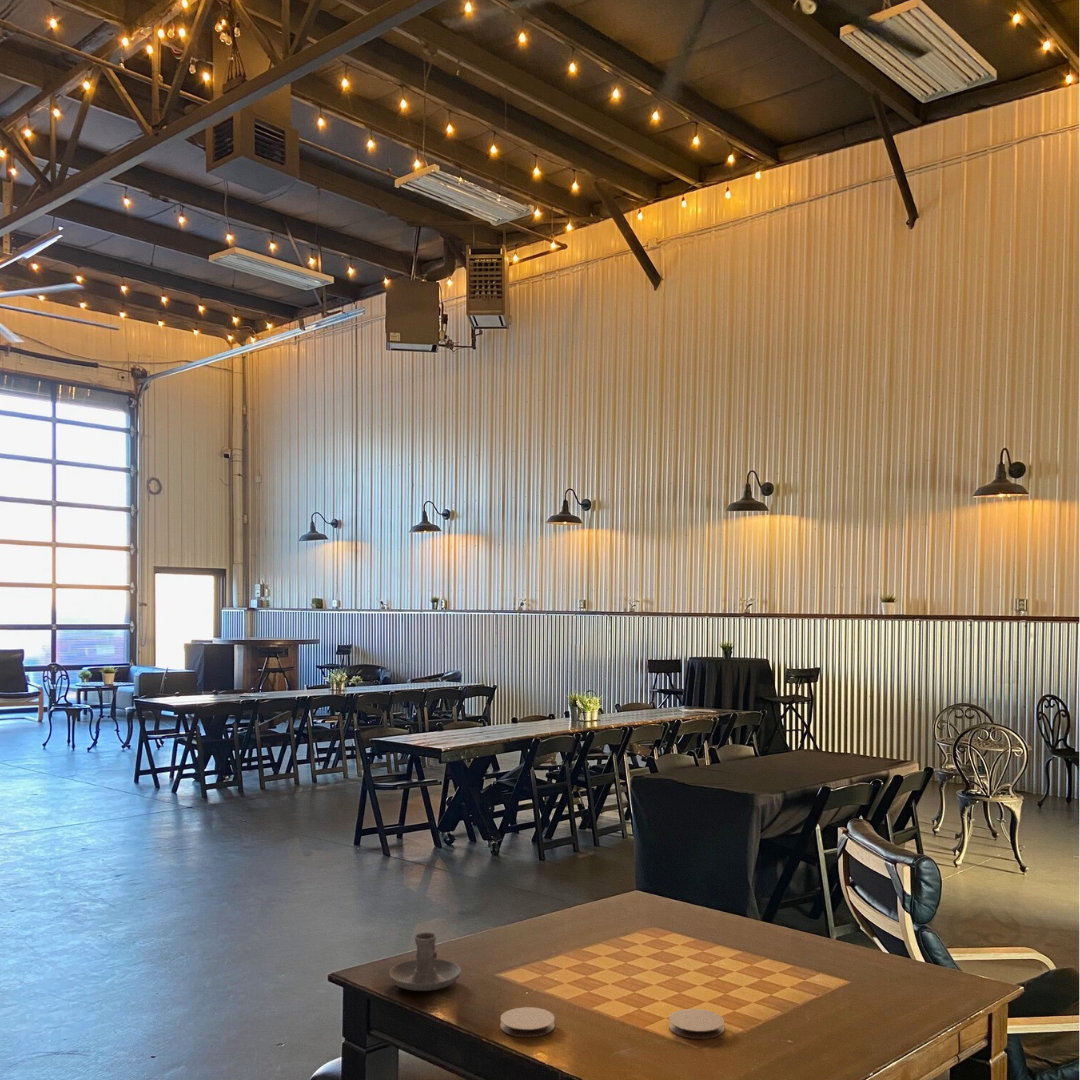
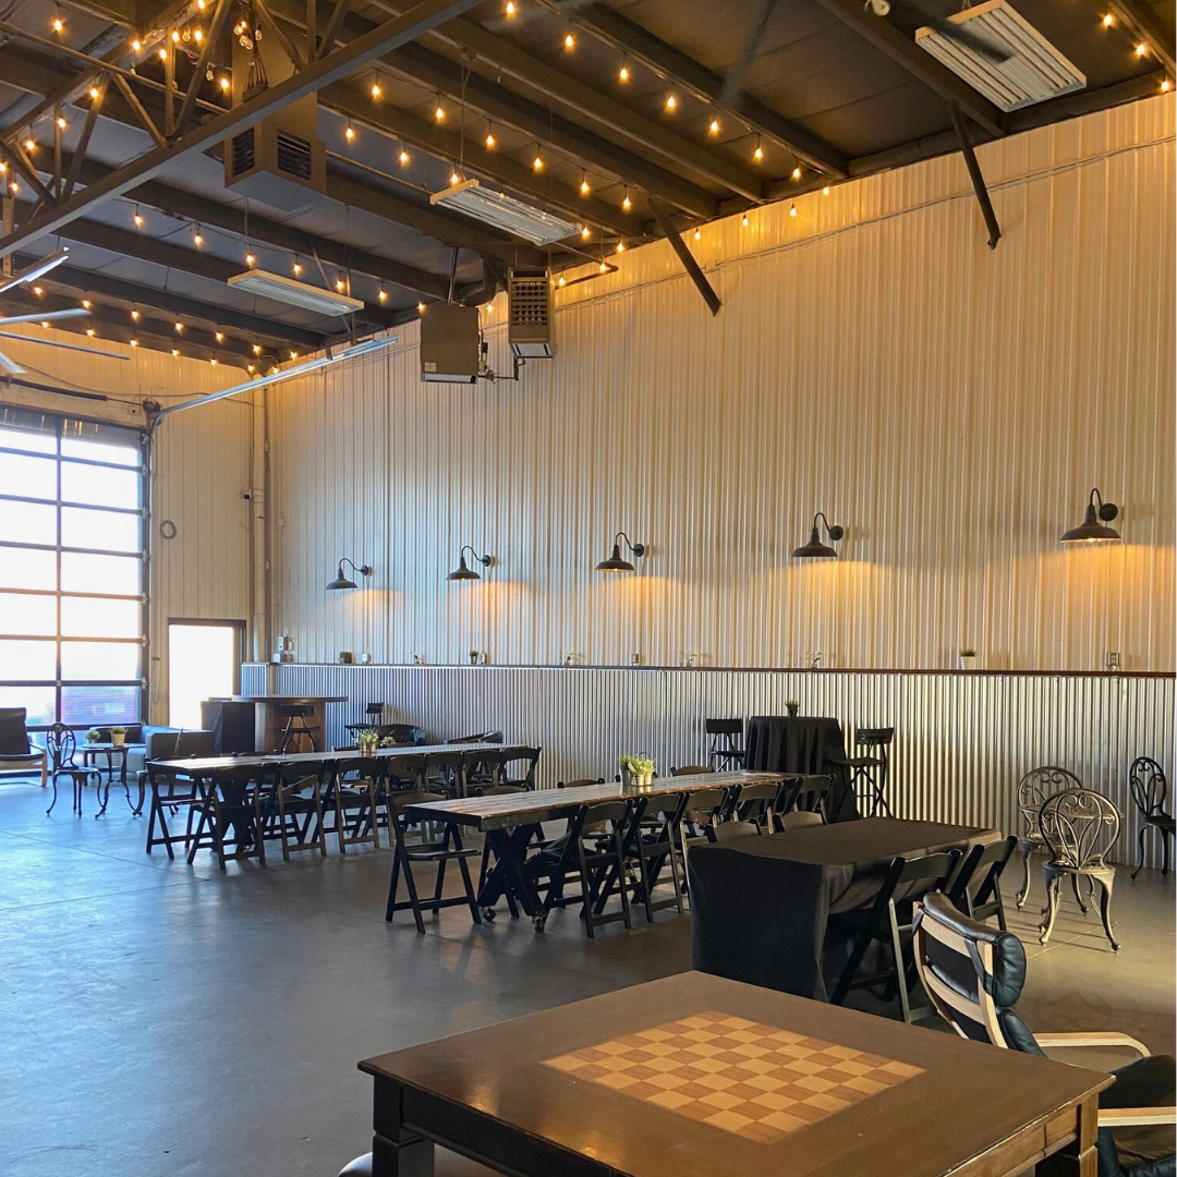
- coaster (527, 1021)
- coaster (696, 1023)
- candle holder (426, 957)
